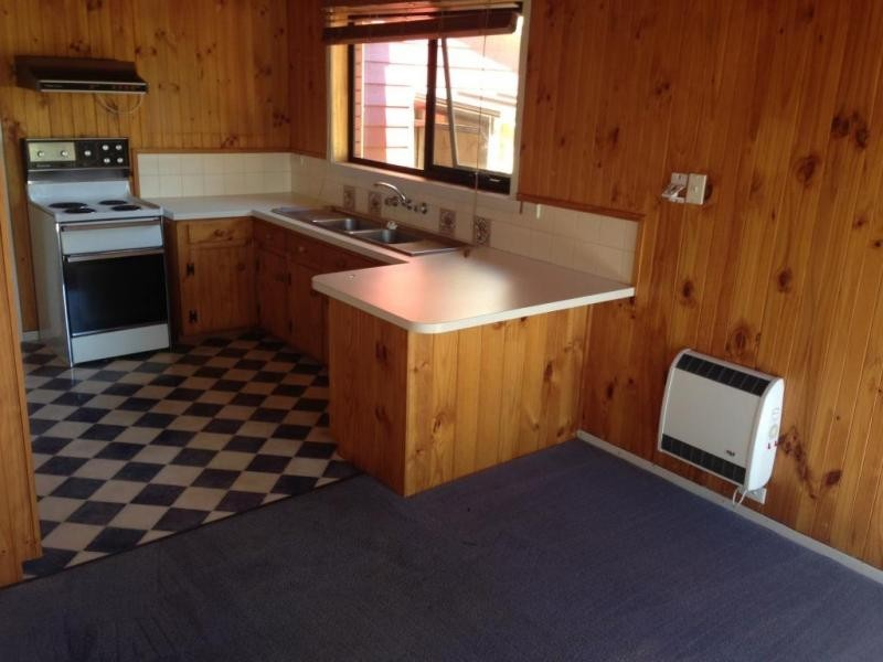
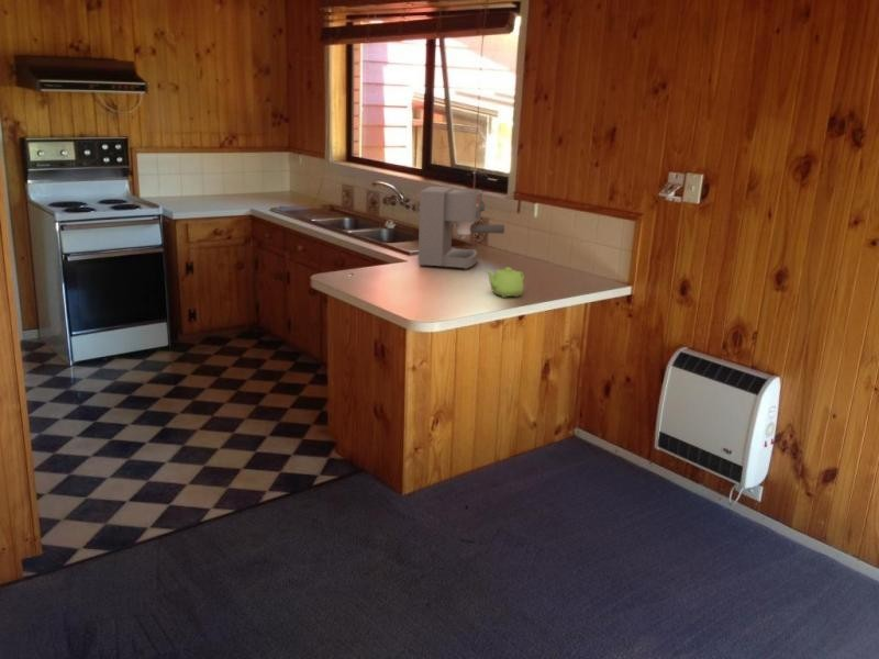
+ teapot (504, 281)
+ coffee maker (450, 226)
